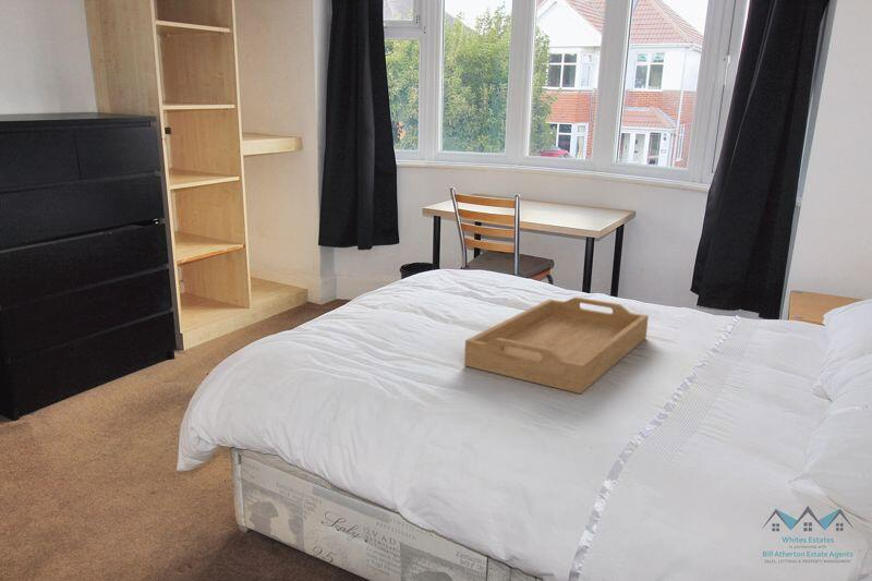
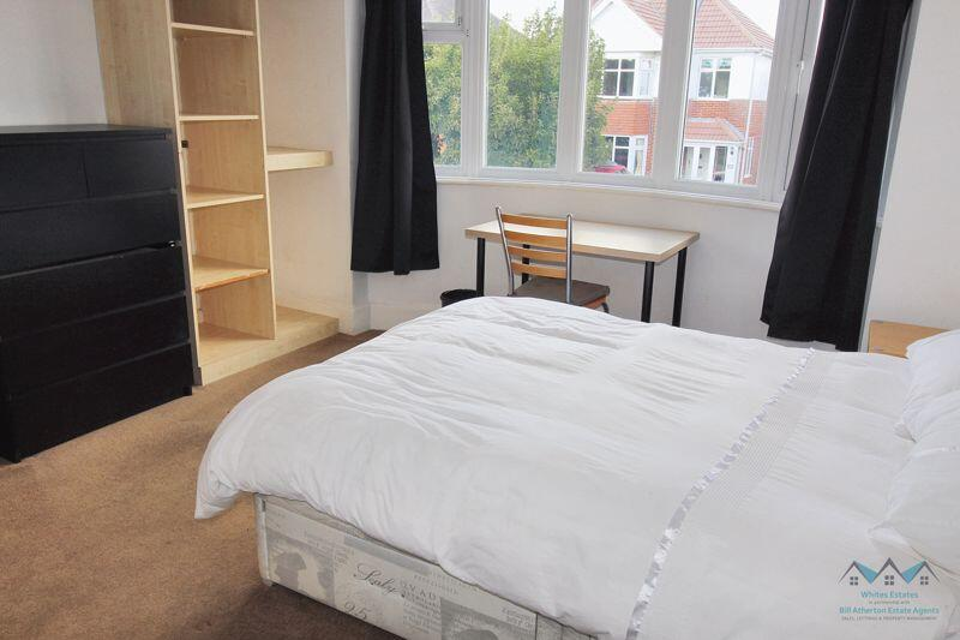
- serving tray (562, 335)
